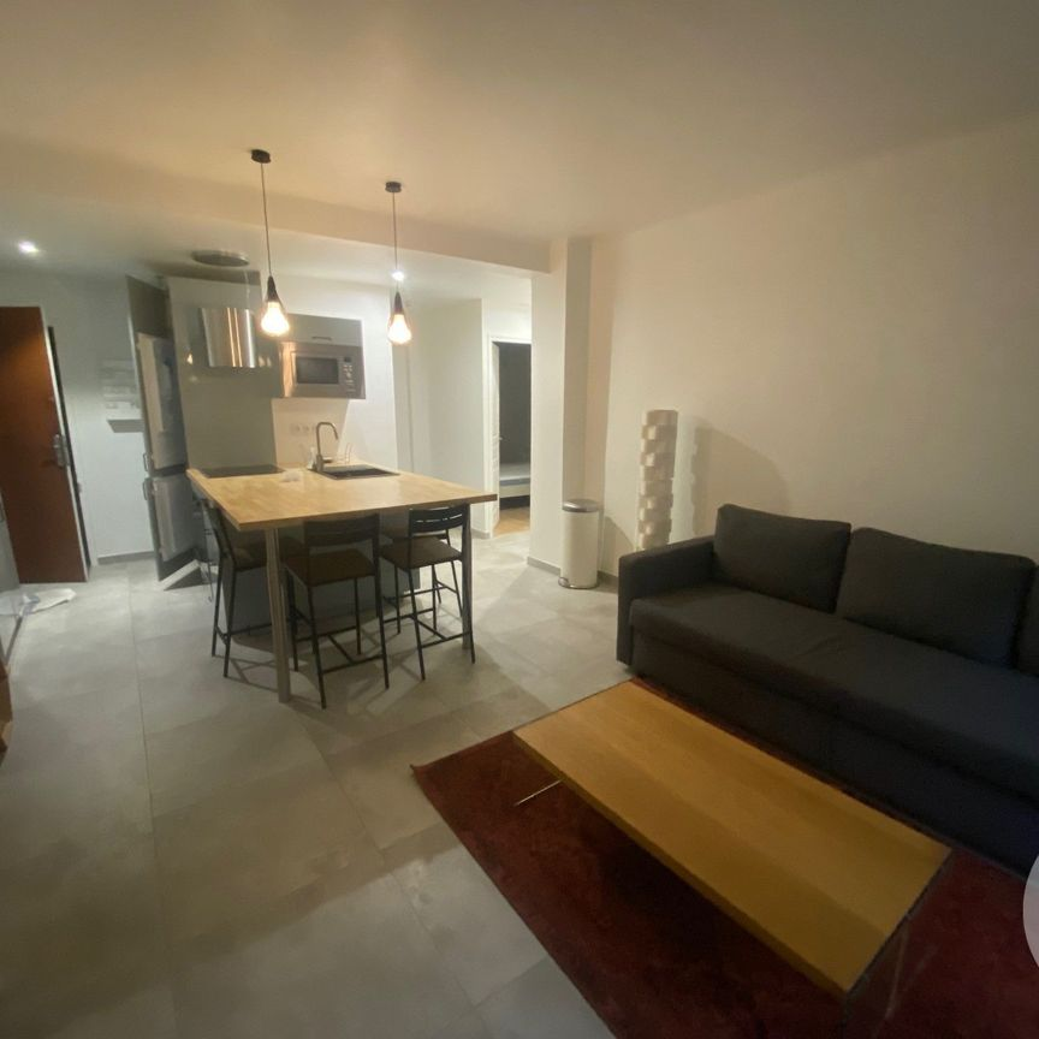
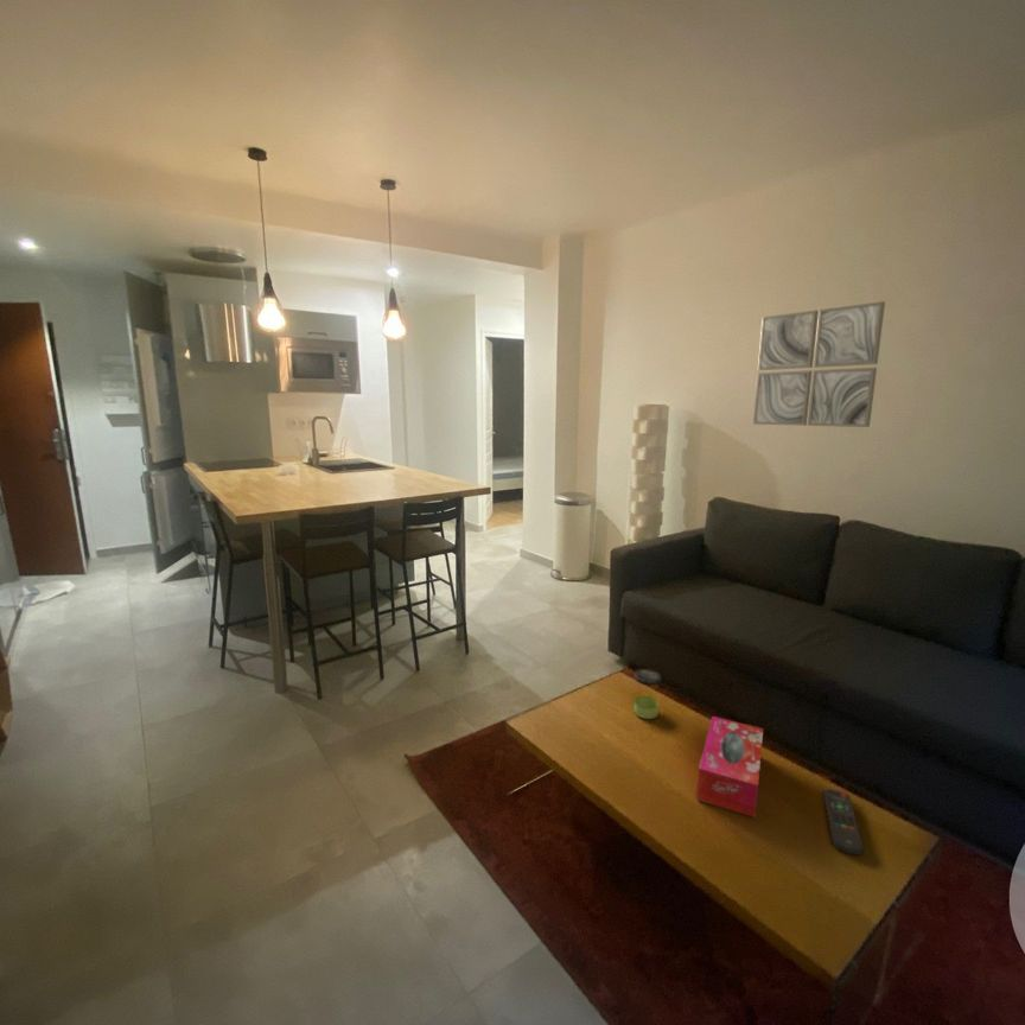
+ wall art (813, 370)
+ remote control (841, 819)
+ jar (647, 693)
+ tissue box (731, 762)
